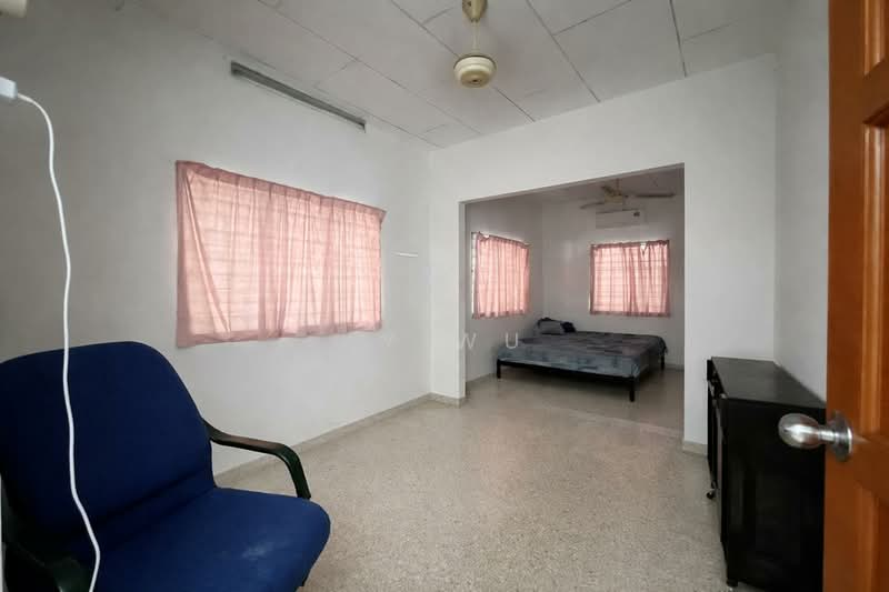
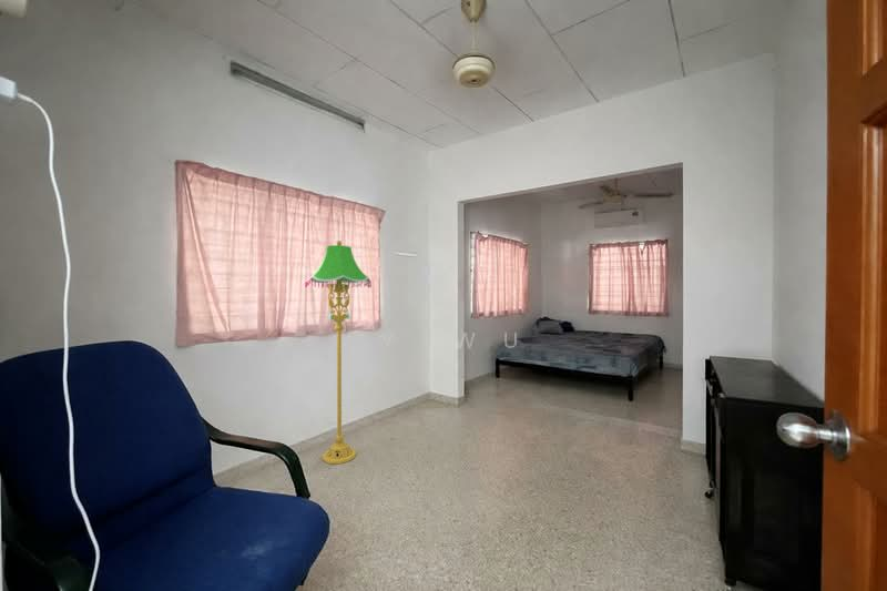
+ floor lamp (338, 348)
